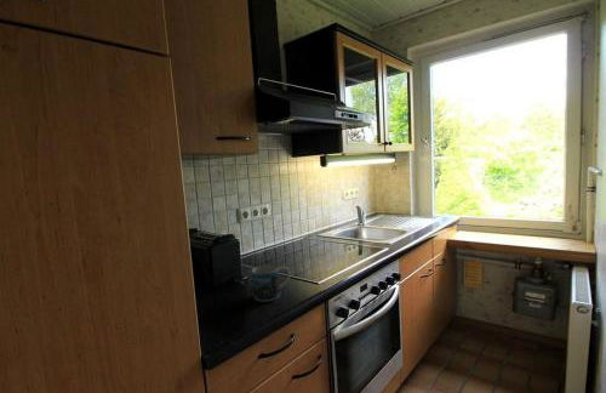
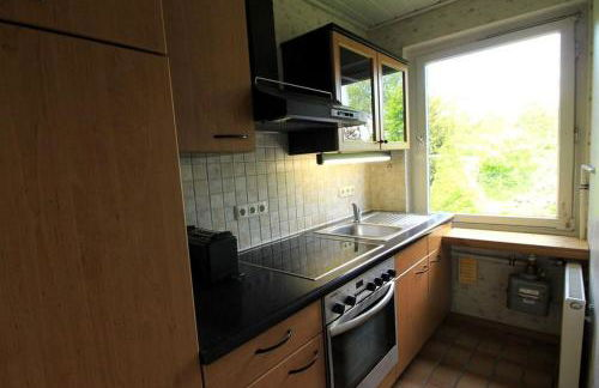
- mug (271, 280)
